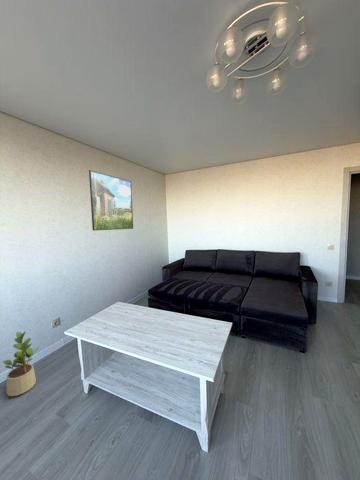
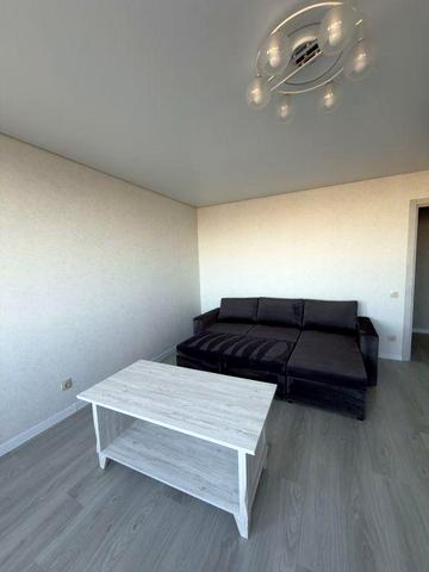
- potted plant (20, 358)
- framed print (113, 203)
